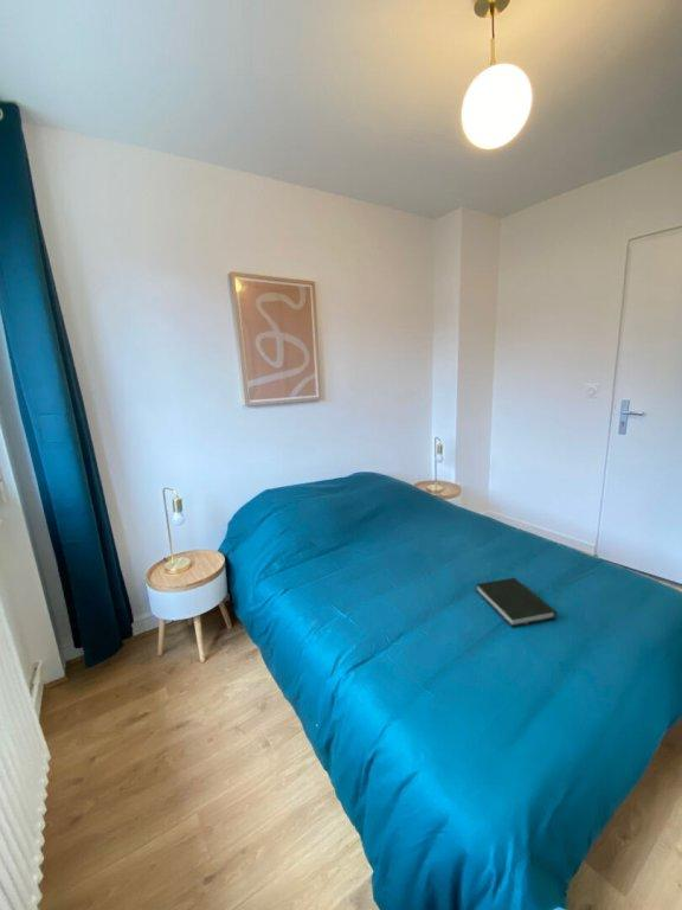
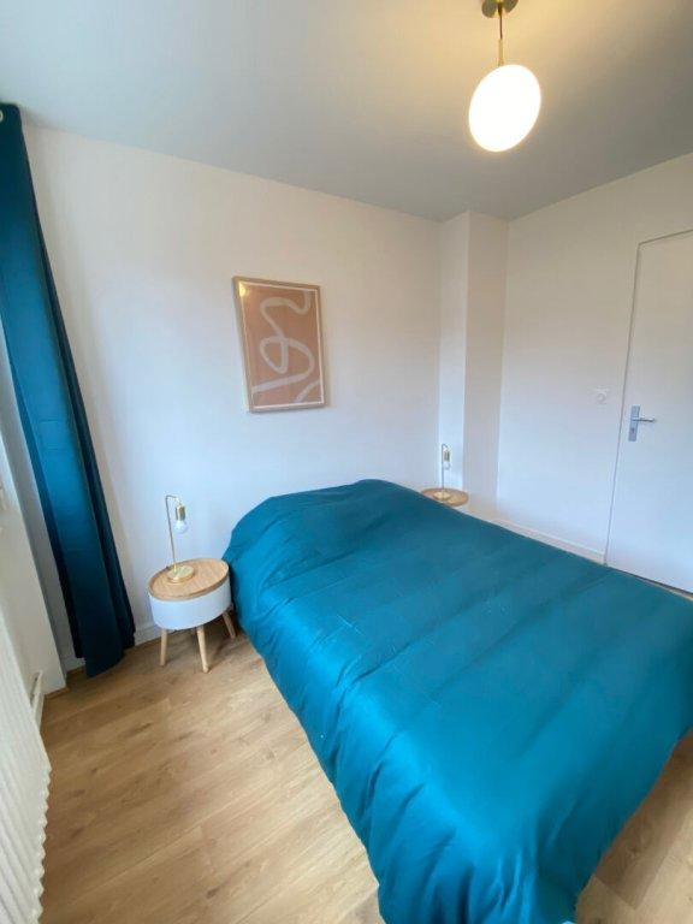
- book (513, 600)
